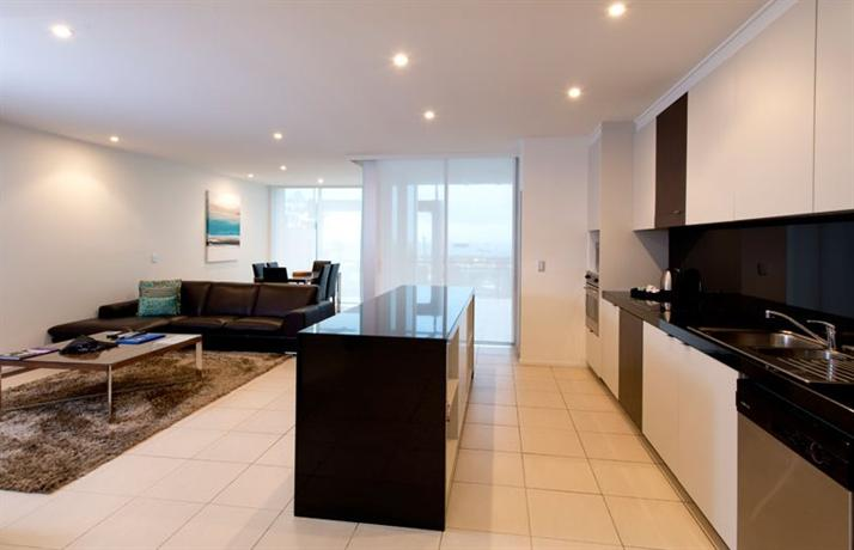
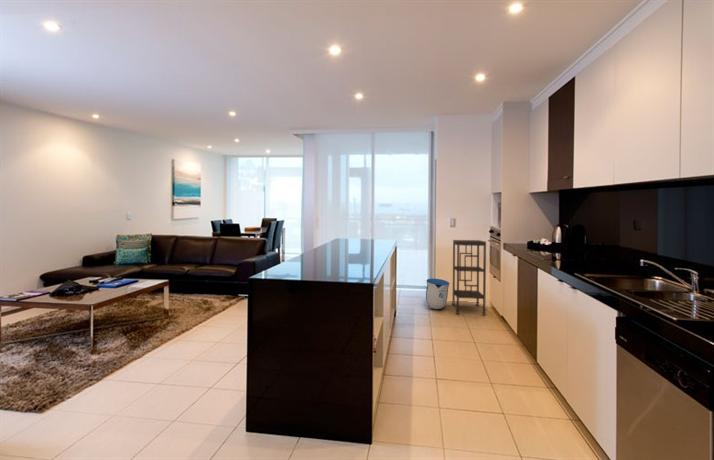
+ shelving unit (465, 275)
+ sun visor (437, 294)
